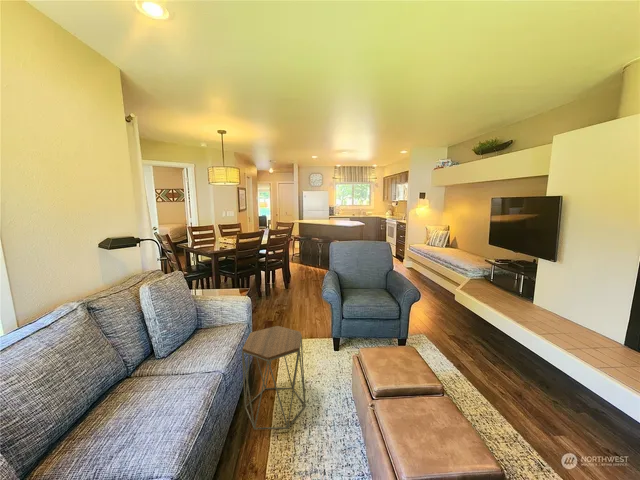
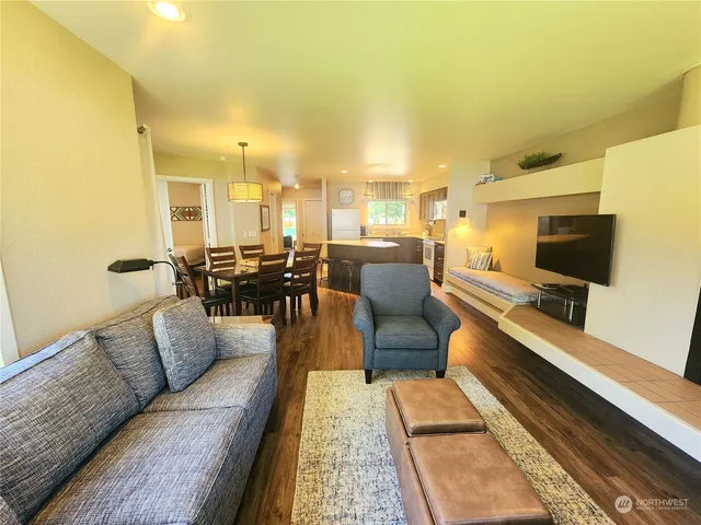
- side table (272, 373)
